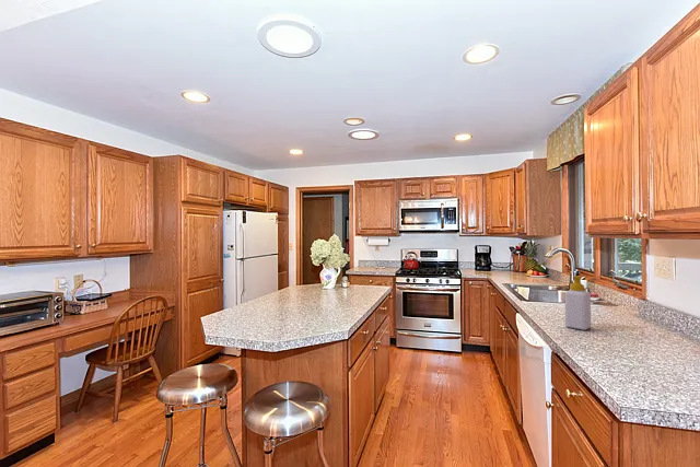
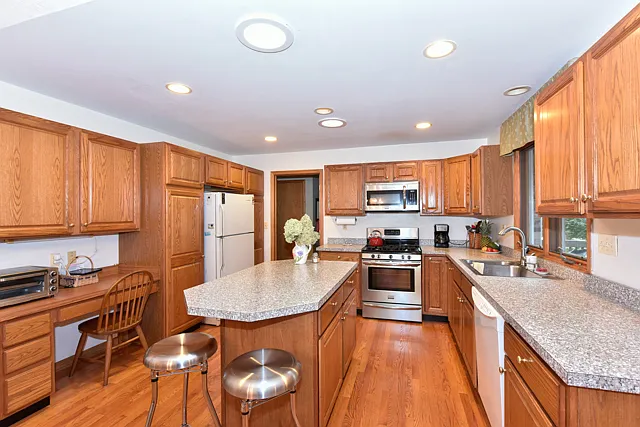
- soap bottle (578, 301)
